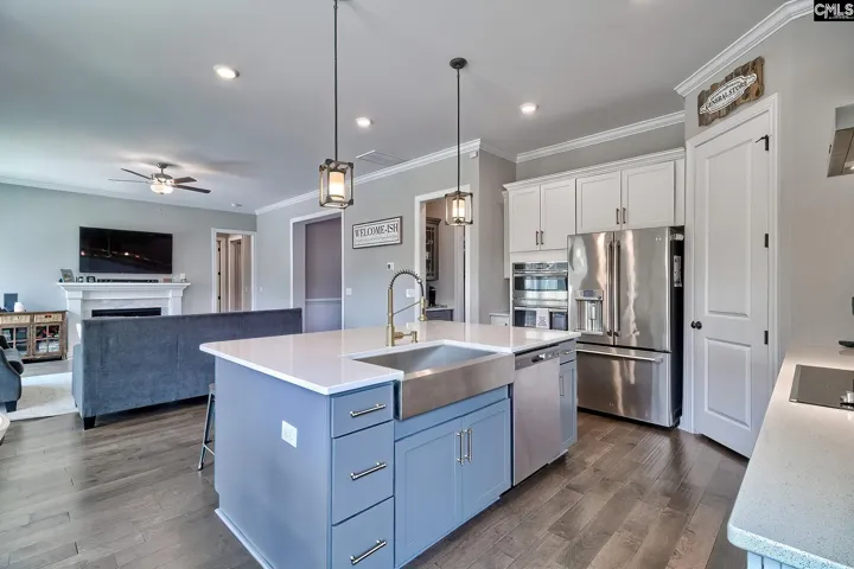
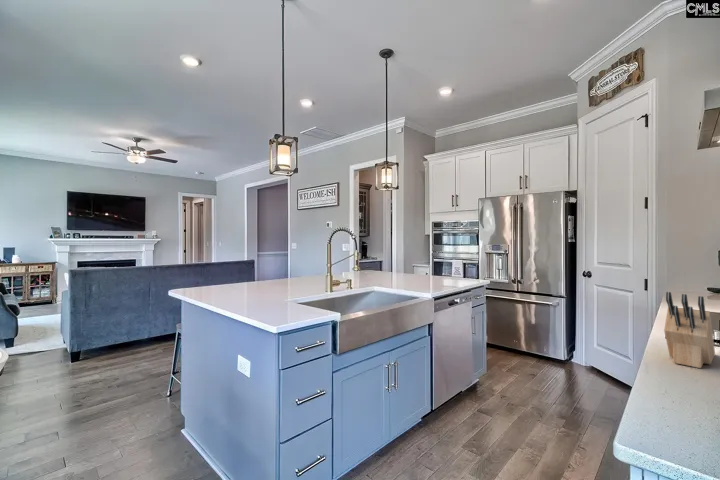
+ knife block (689, 325)
